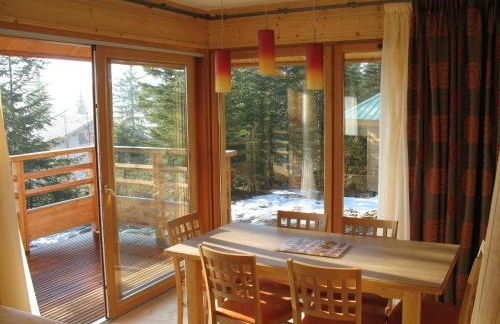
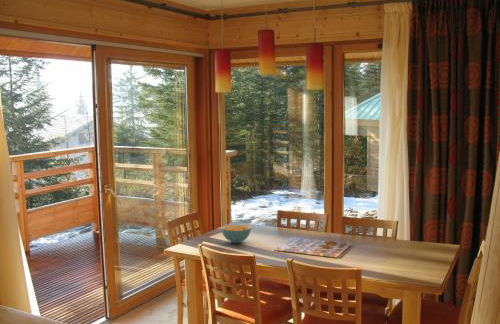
+ cereal bowl (236, 234)
